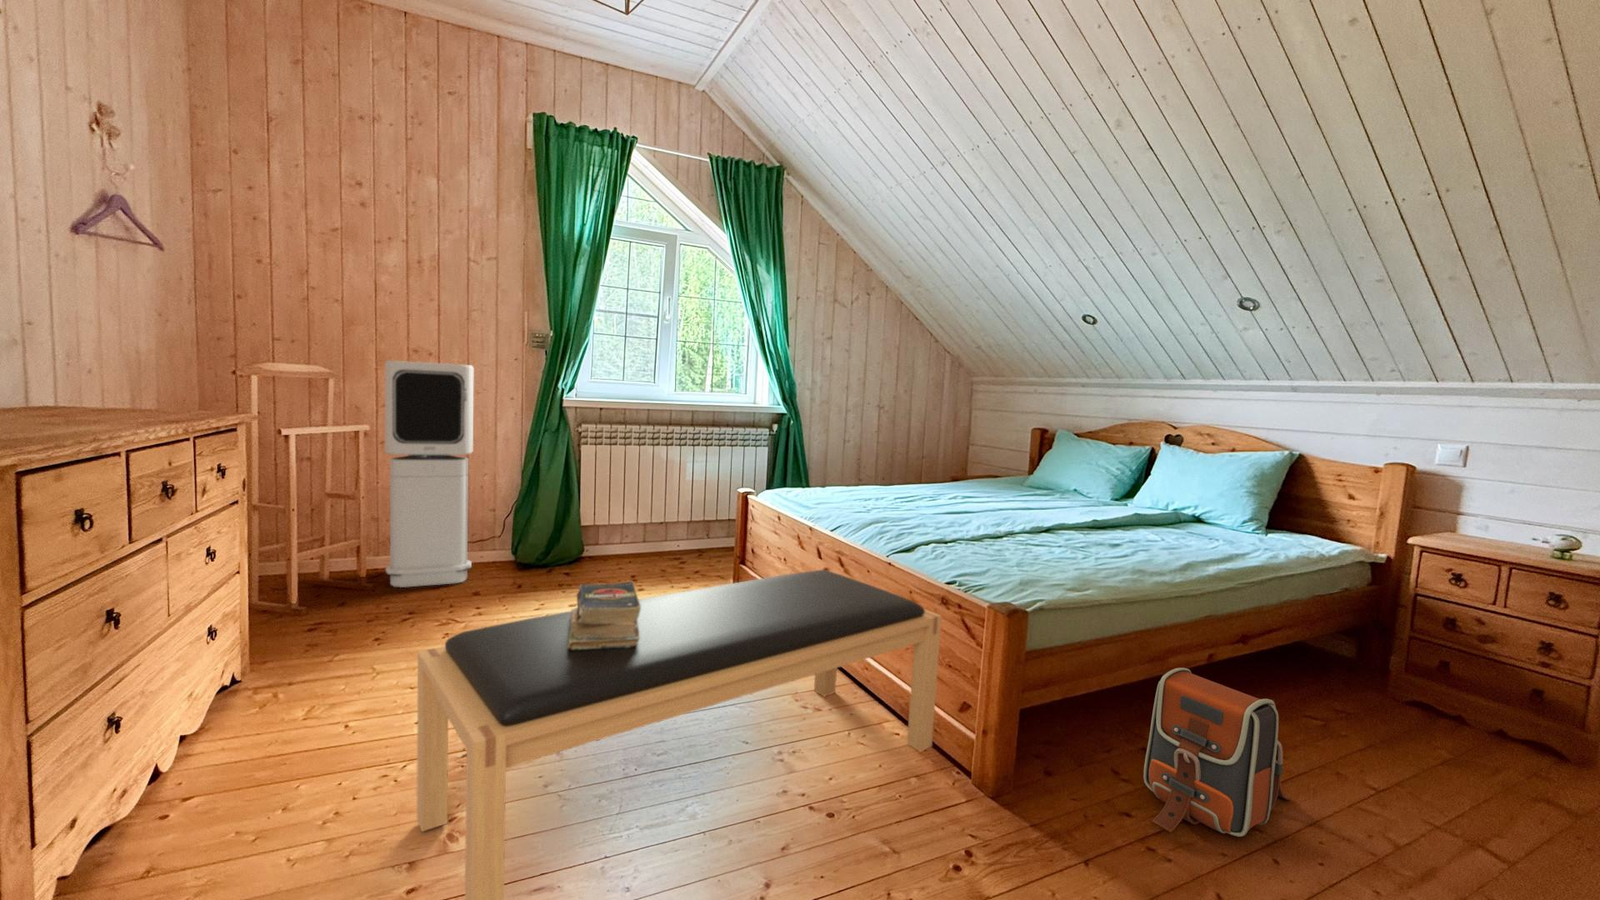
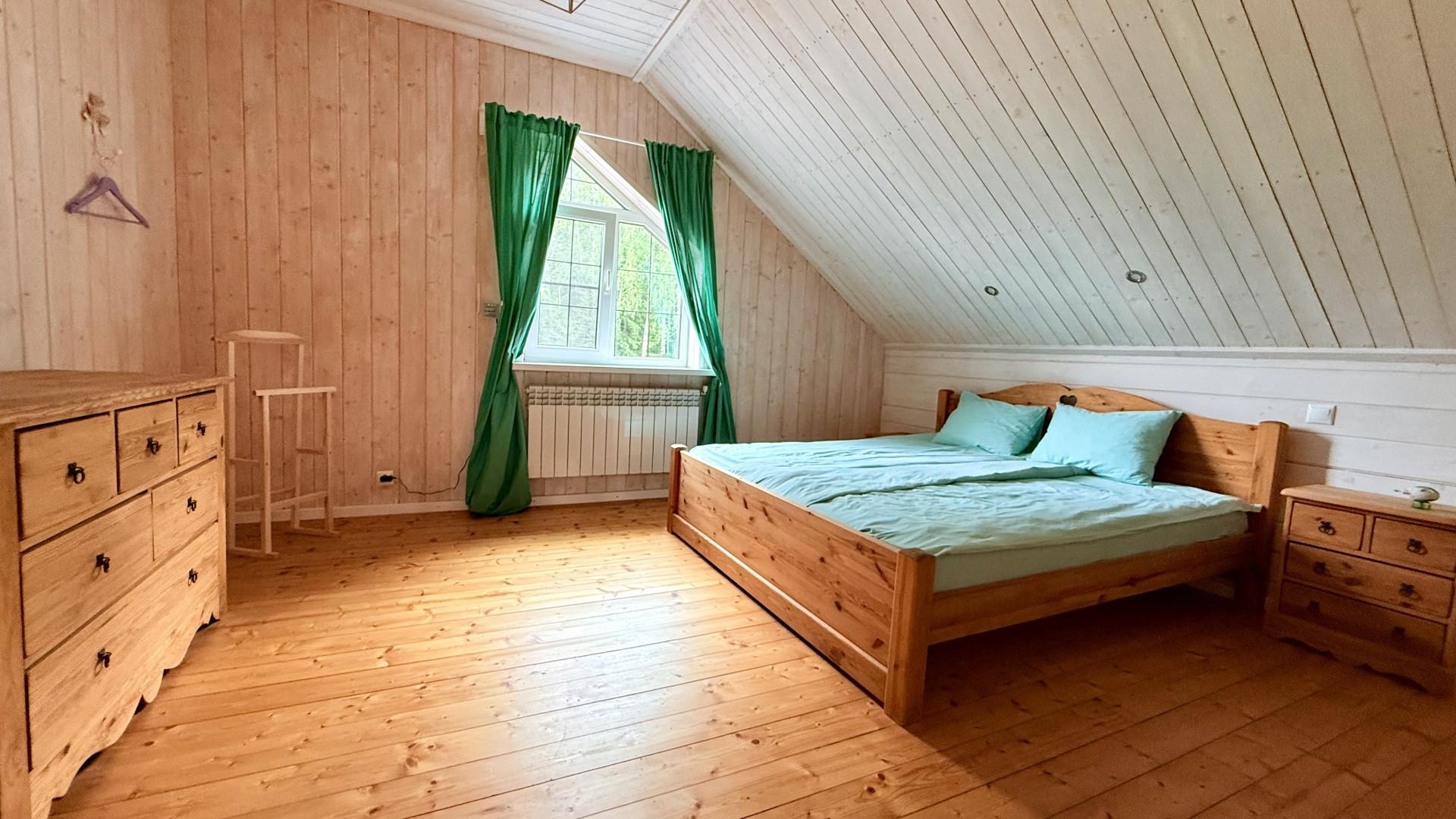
- bench (710, 696)
- books (603, 611)
- air purifier (430, 470)
- backpack (1218, 744)
